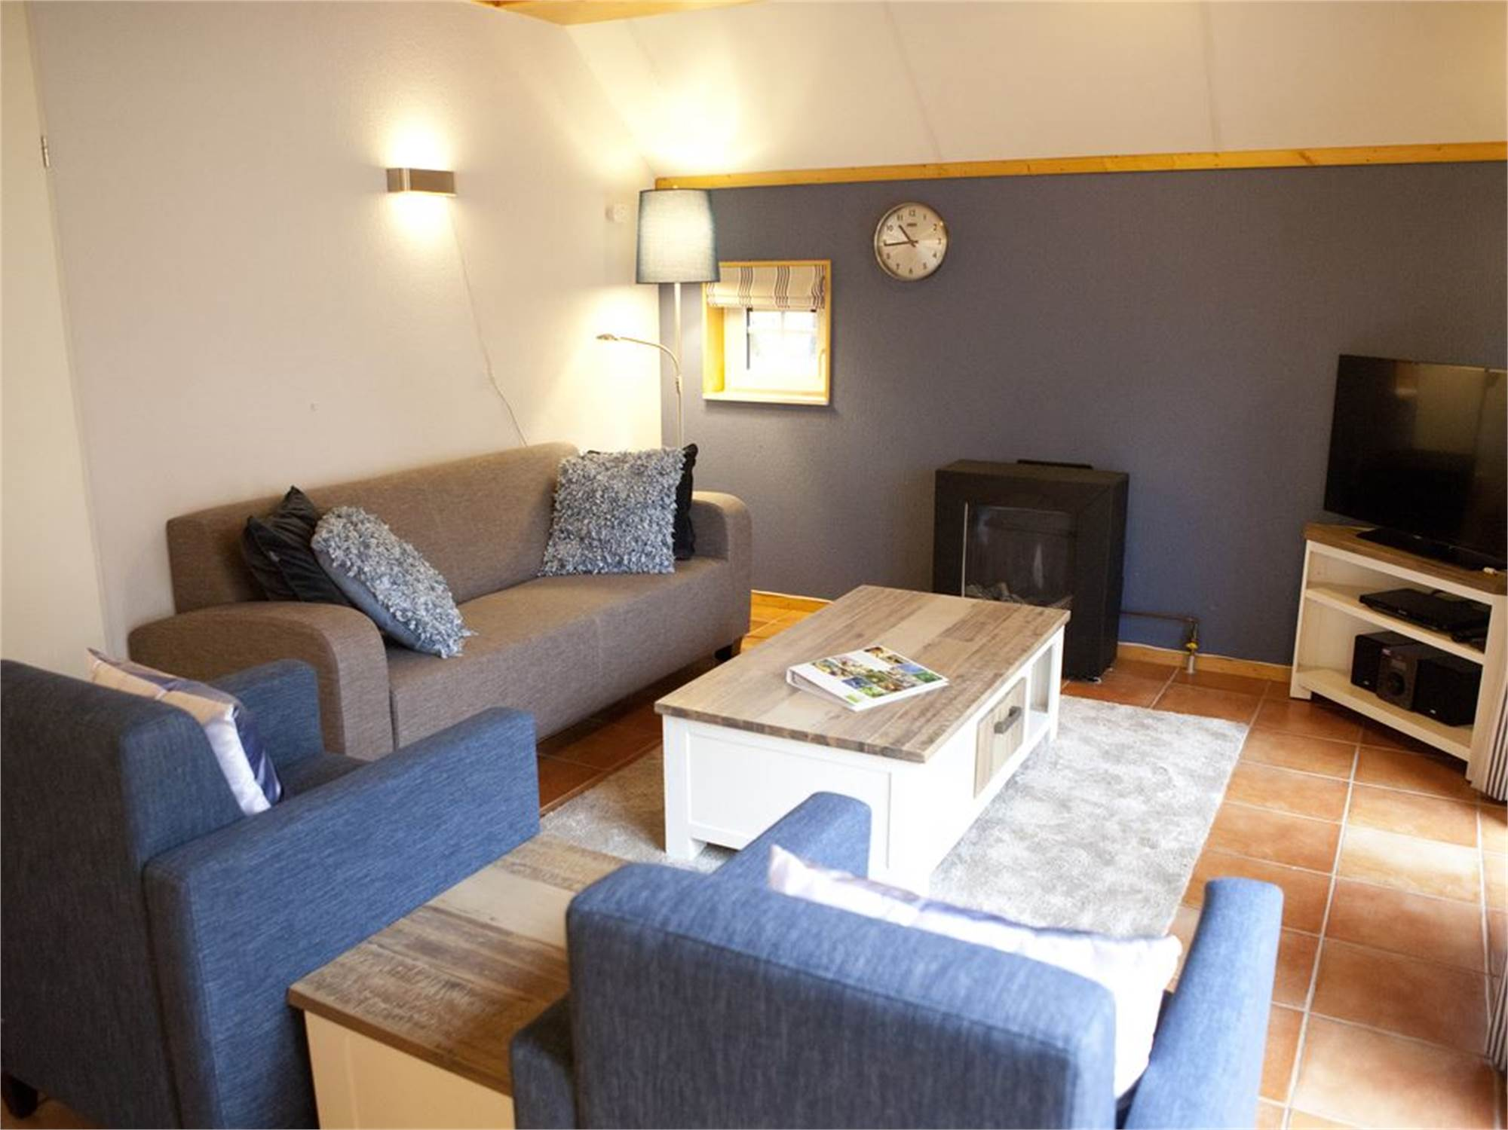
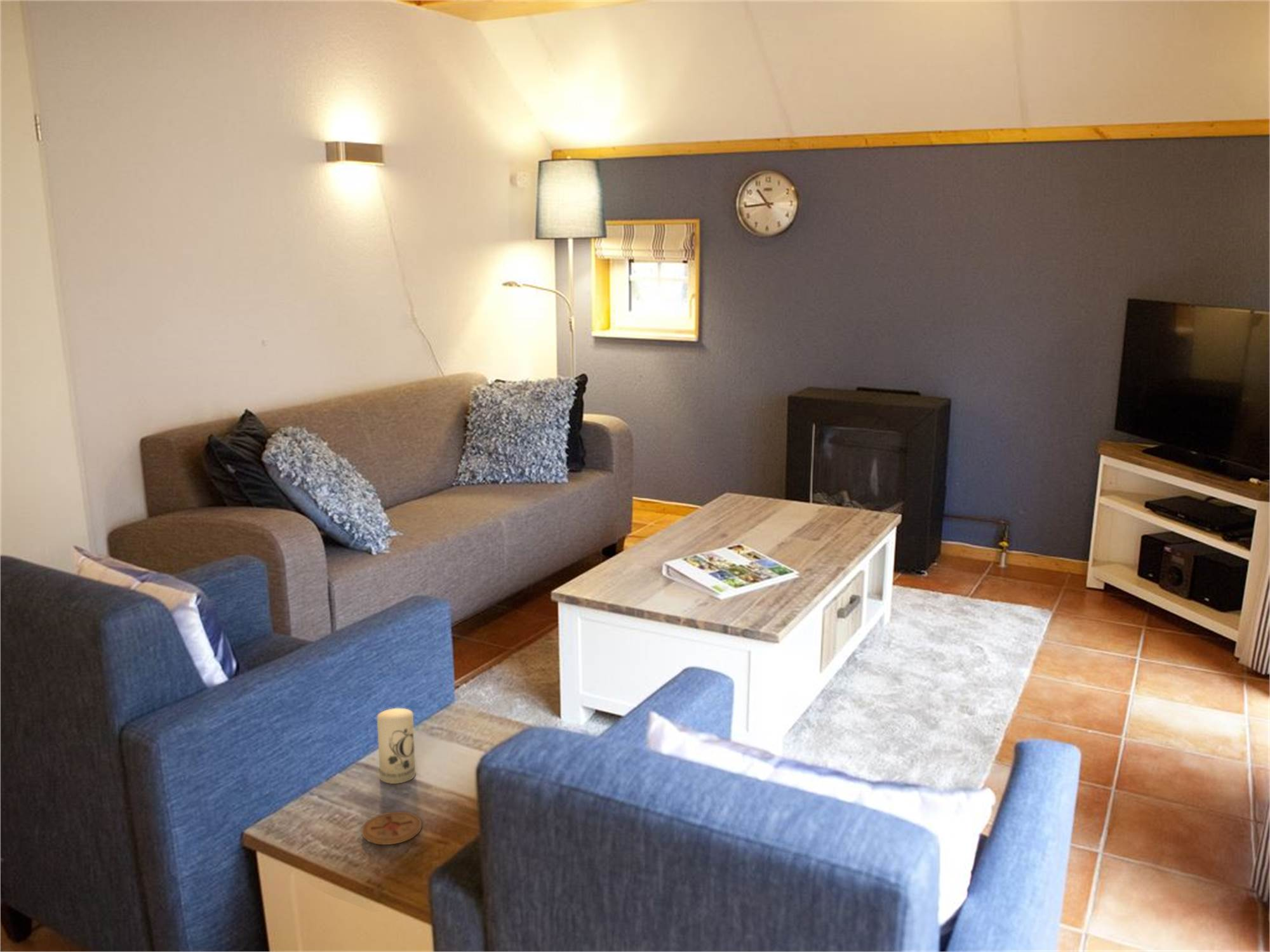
+ candle (396, 745)
+ coaster (392, 828)
